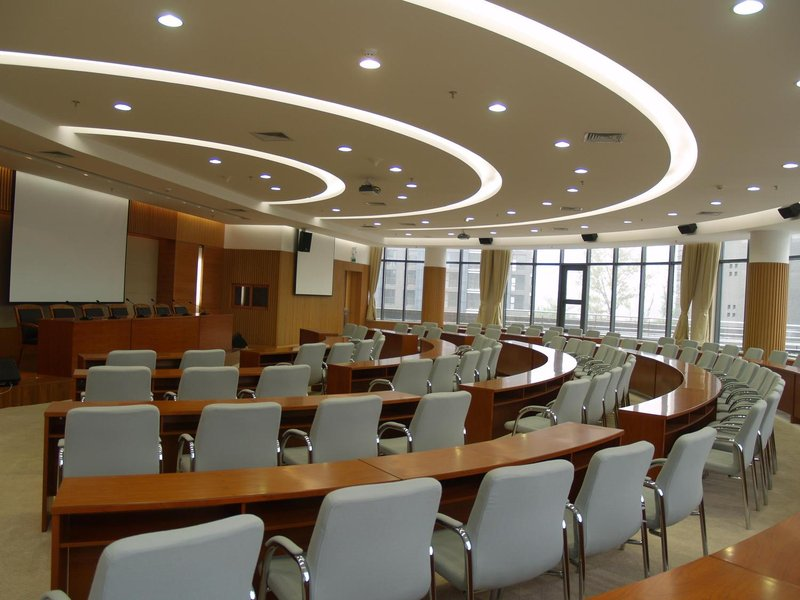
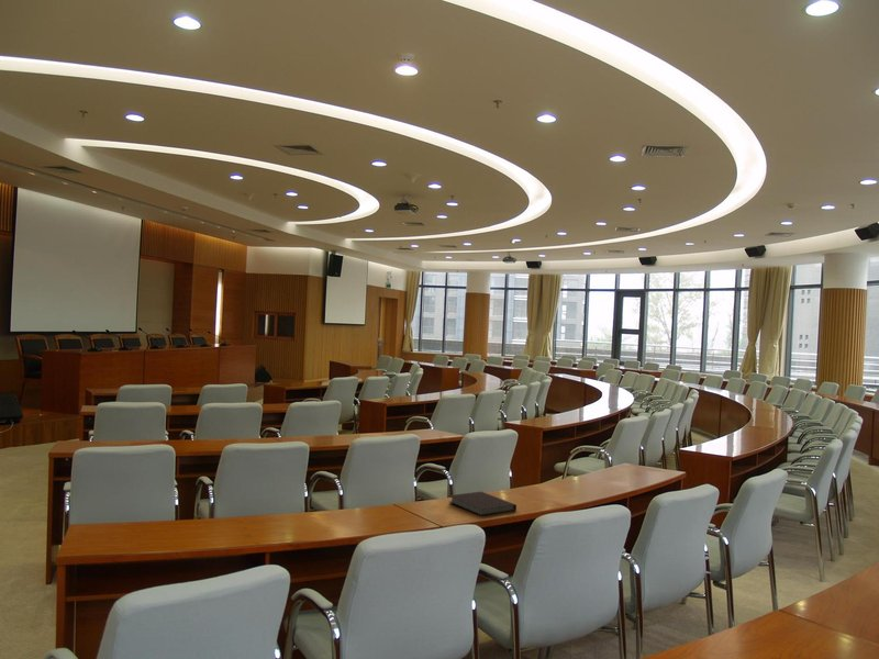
+ notebook (481, 503)
